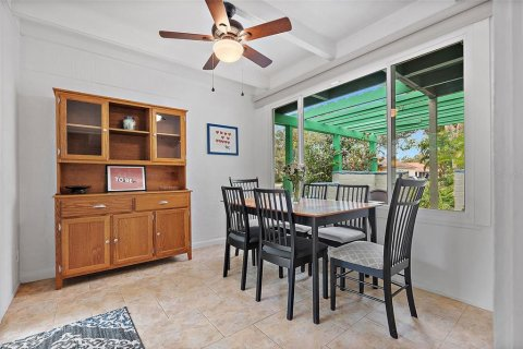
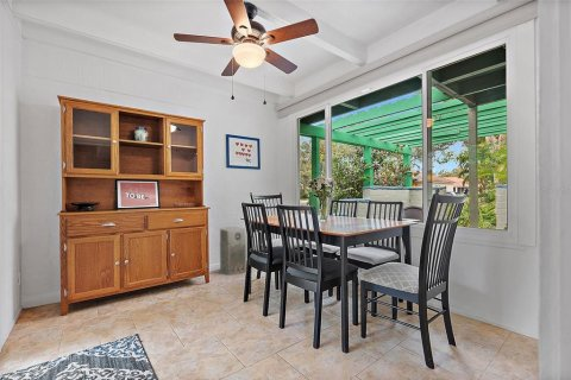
+ air purifier (231, 249)
